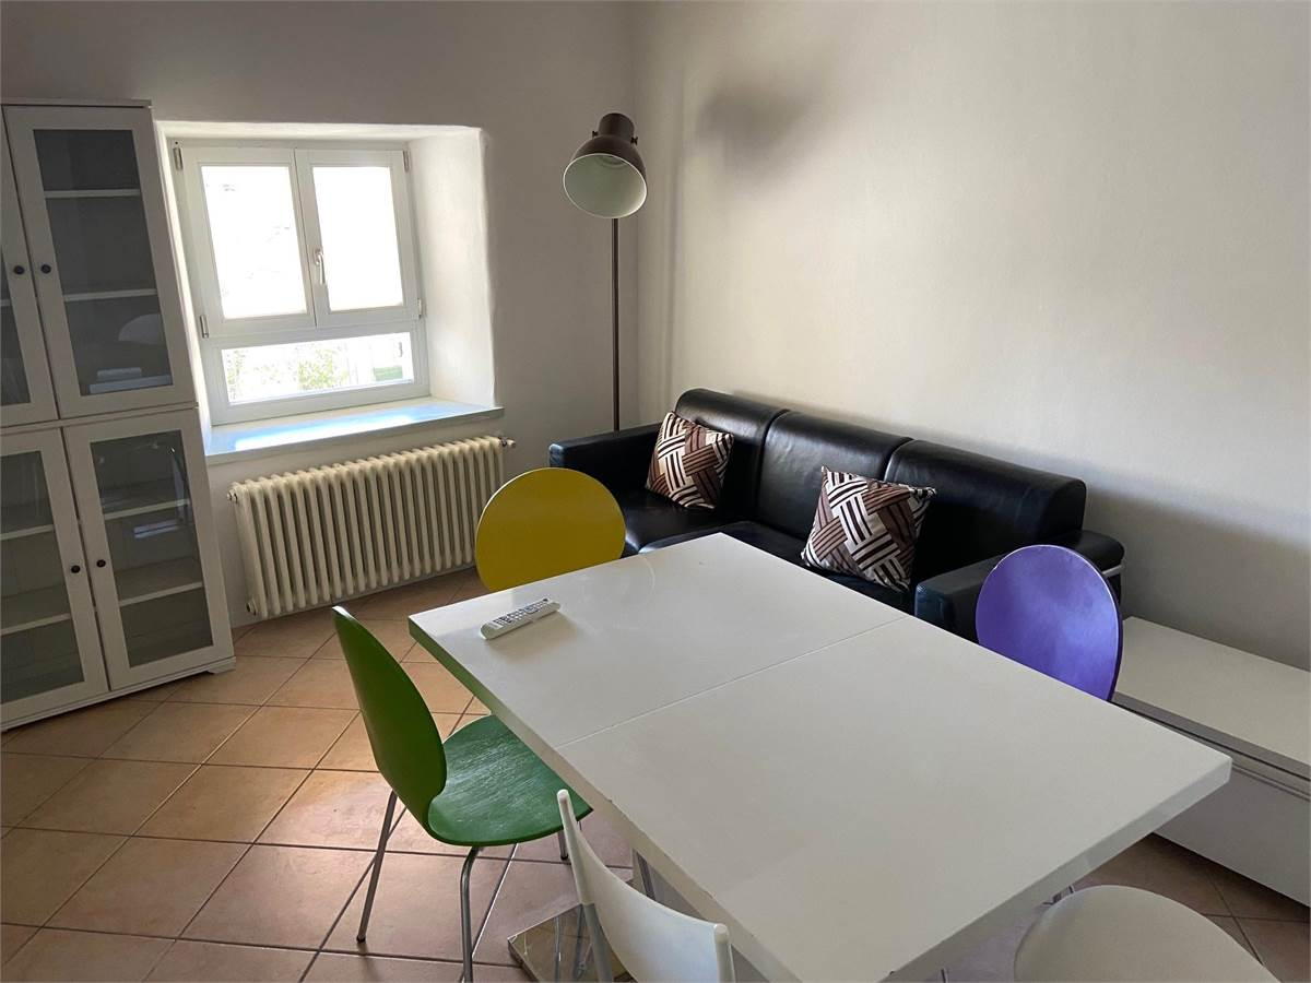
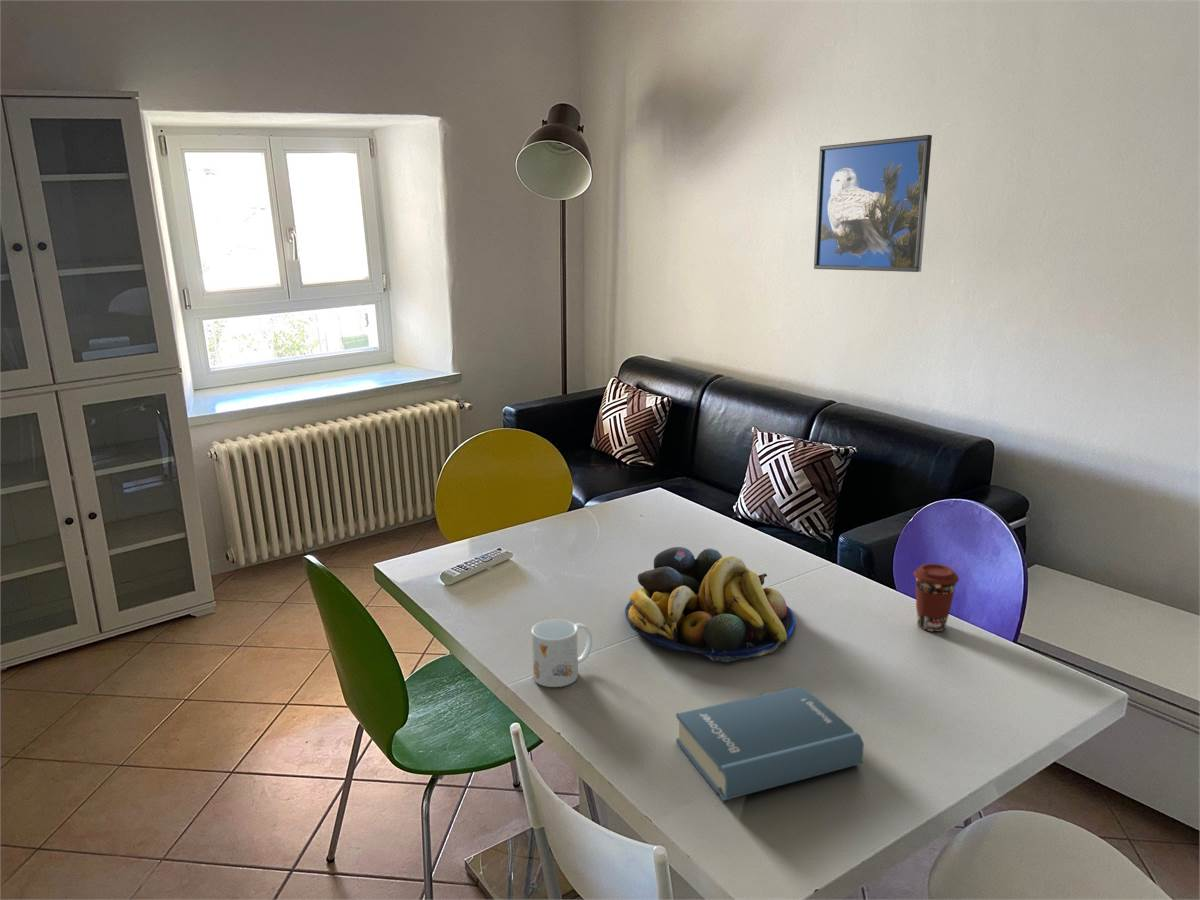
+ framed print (868, 206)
+ coffee cup (933, 597)
+ book (767, 740)
+ mug (563, 649)
+ fruit bowl (711, 589)
